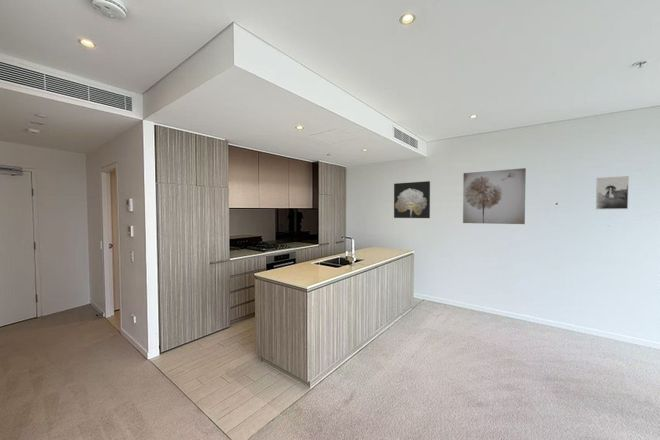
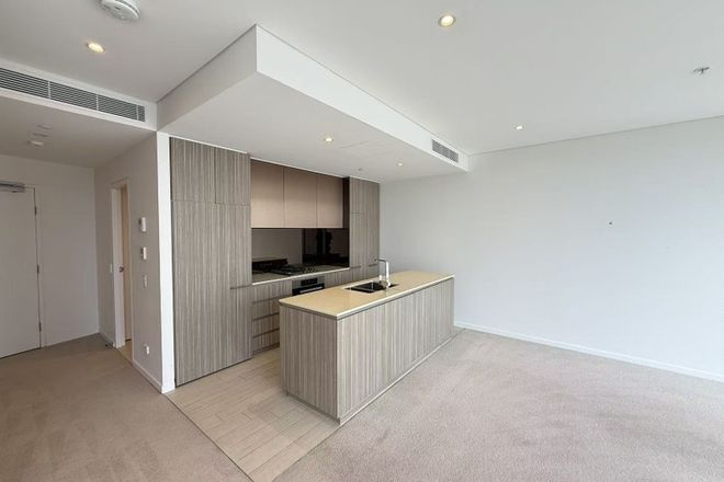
- wall art (492, 197)
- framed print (611, 193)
- wall art (411, 200)
